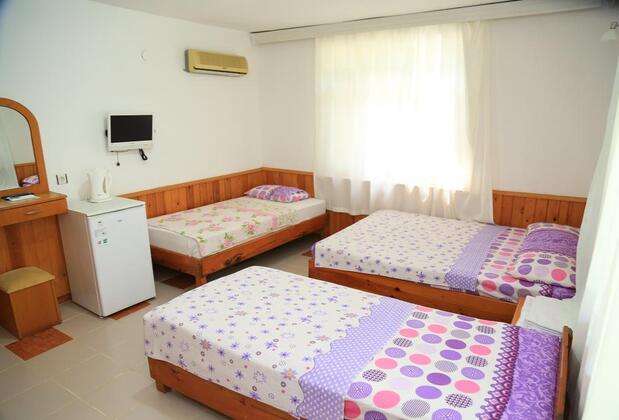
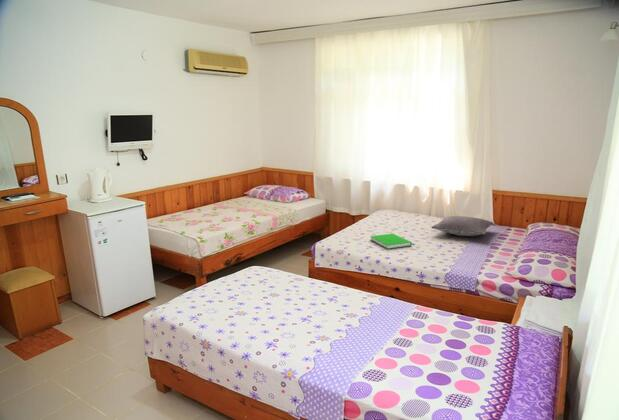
+ book (390, 240)
+ pillow (462, 225)
